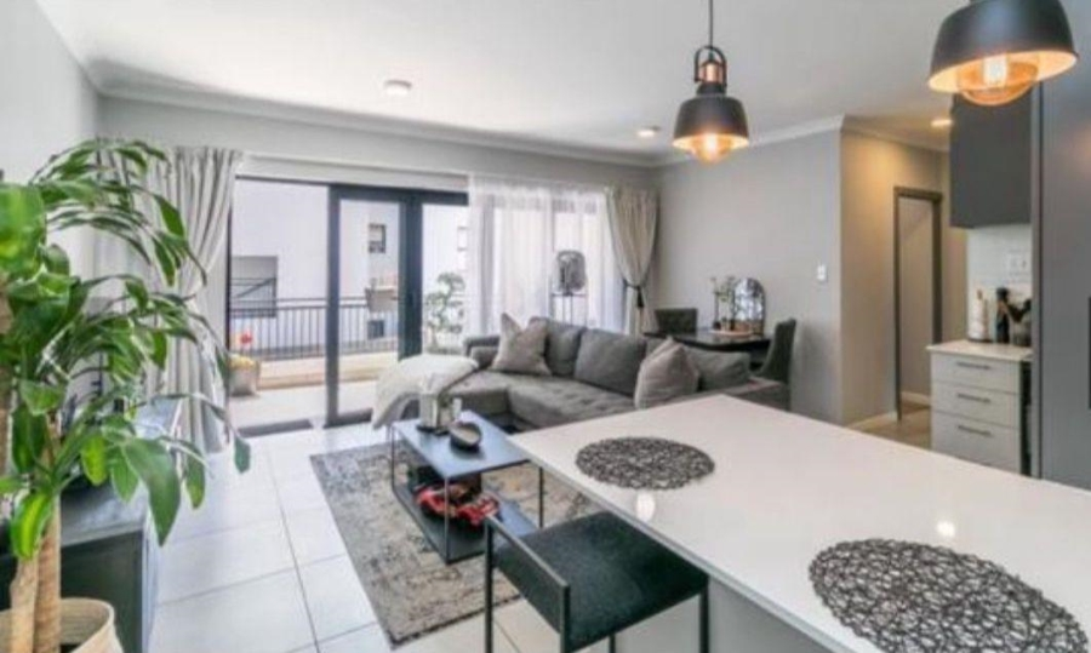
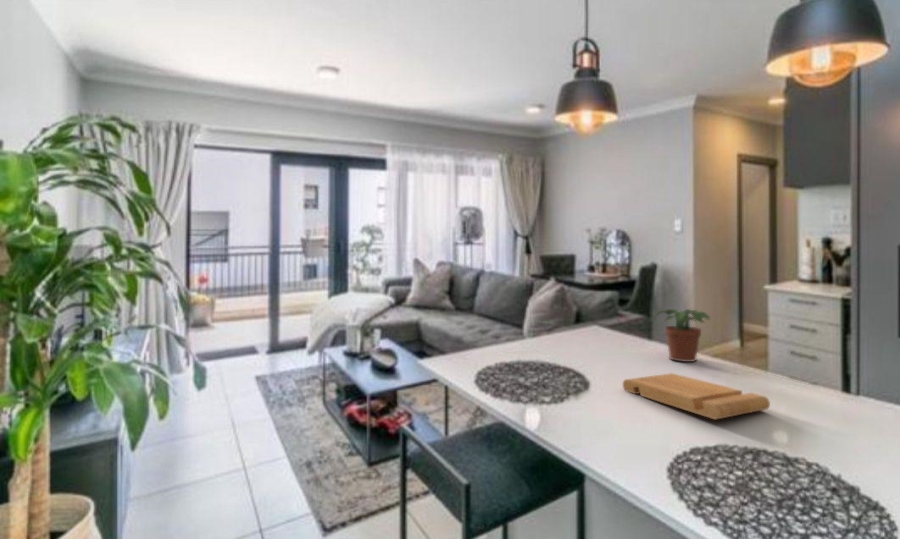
+ potted plant (680, 334)
+ cutting board (690, 393)
